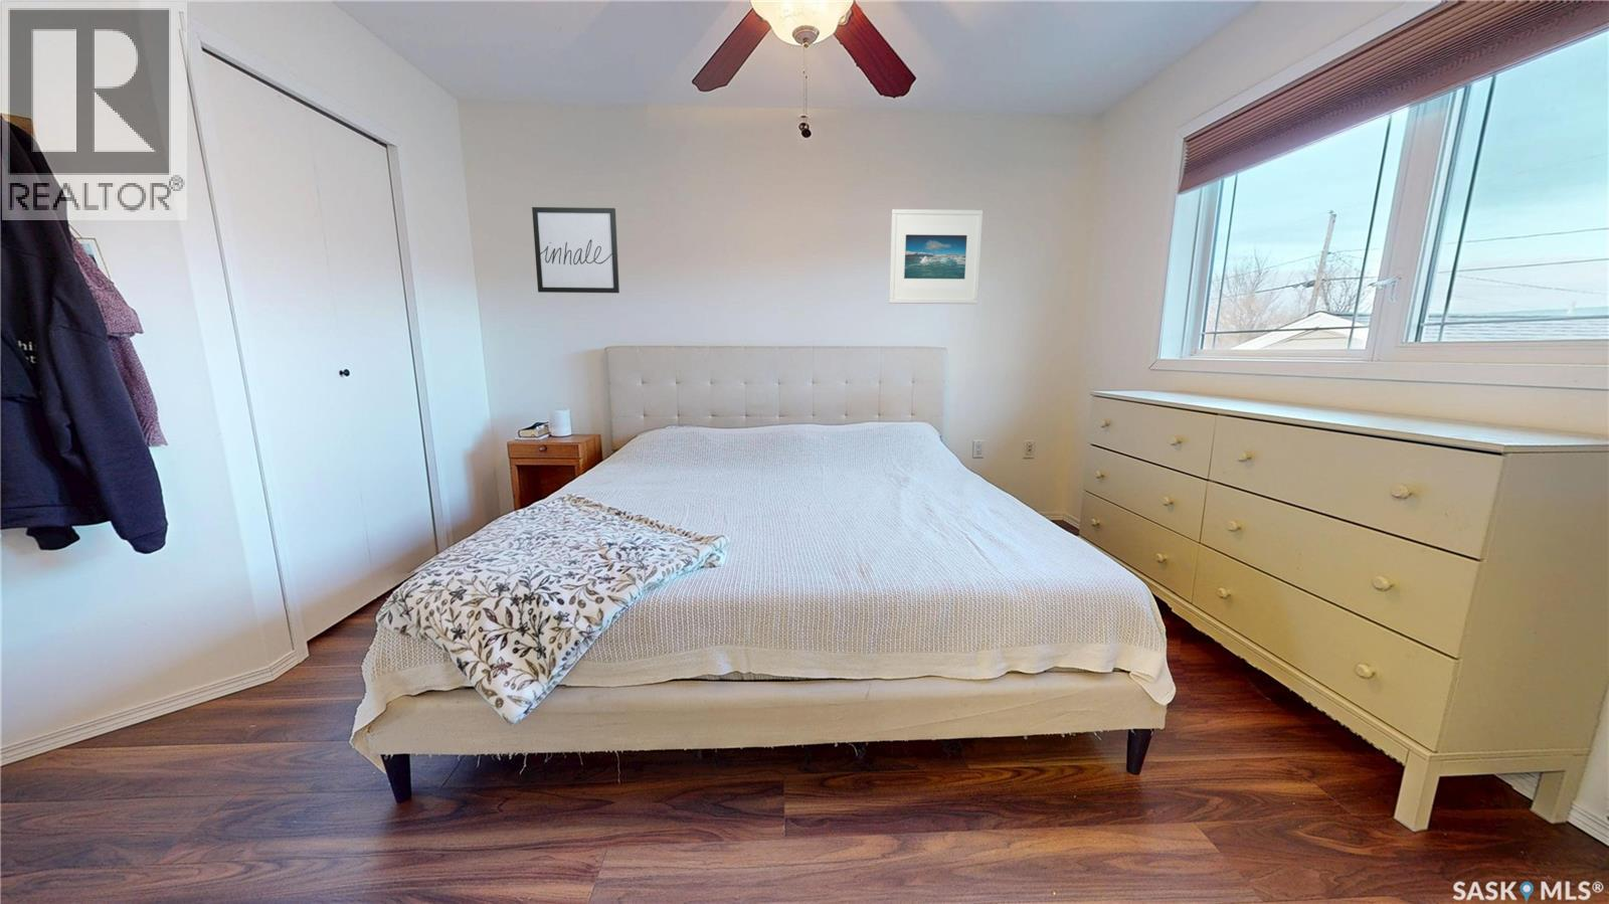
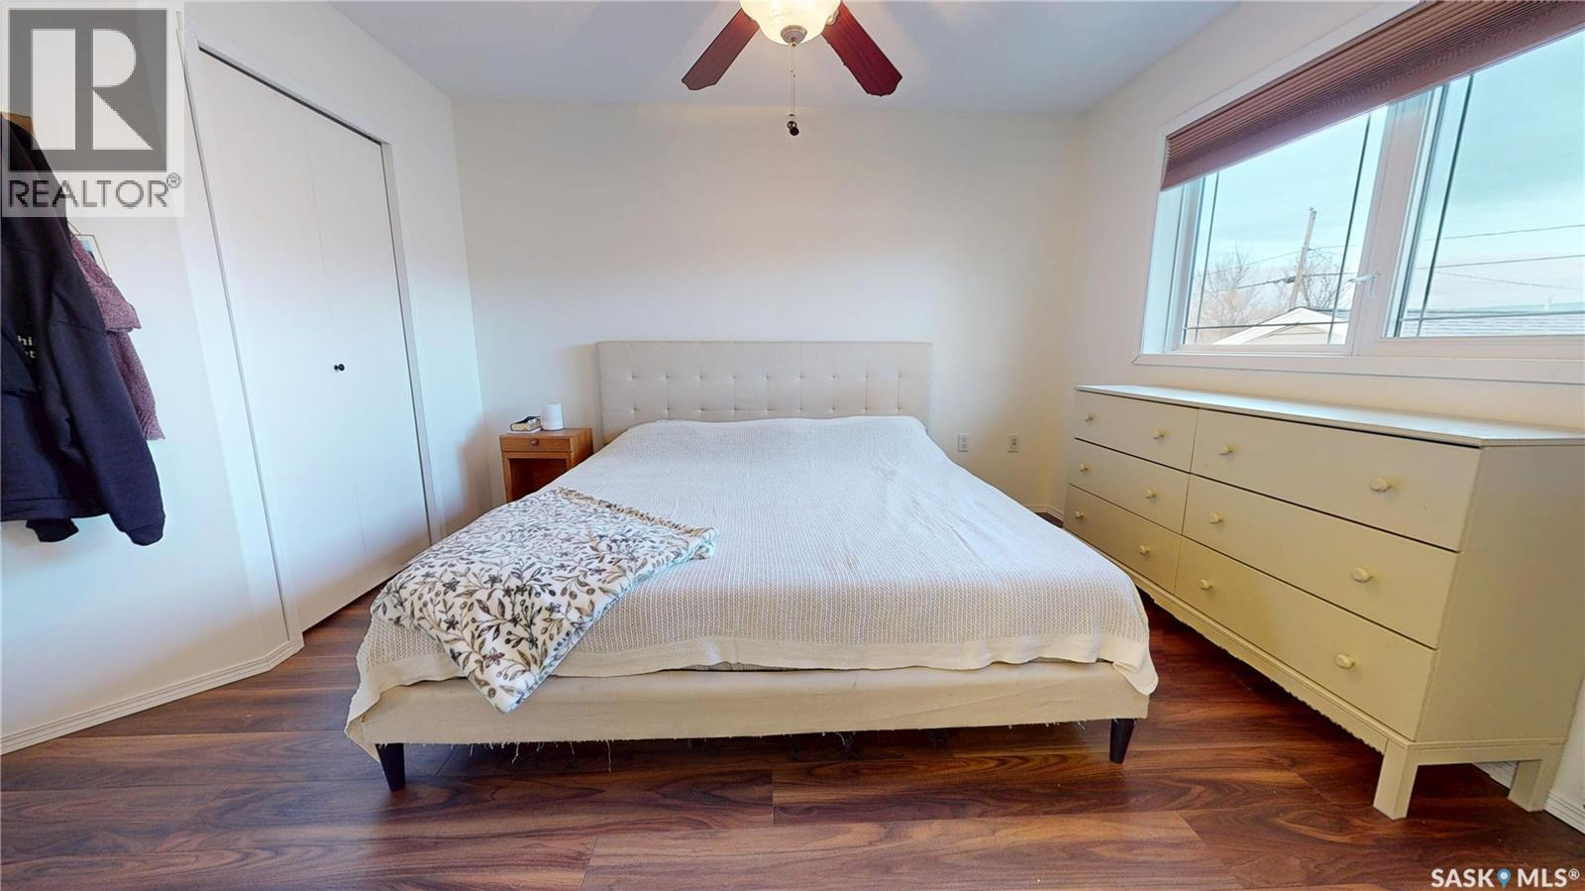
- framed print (934, 257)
- wall art (576, 251)
